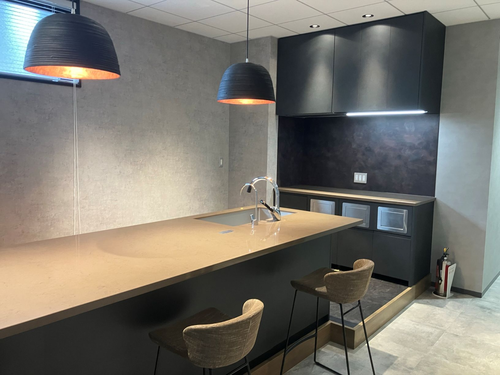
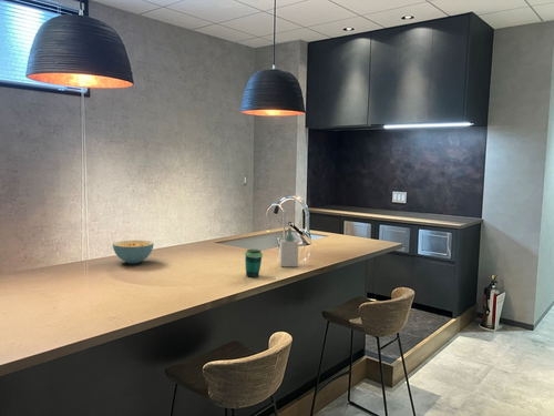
+ cereal bowl (133, 252)
+ cup (253, 263)
+ soap bottle (289, 246)
